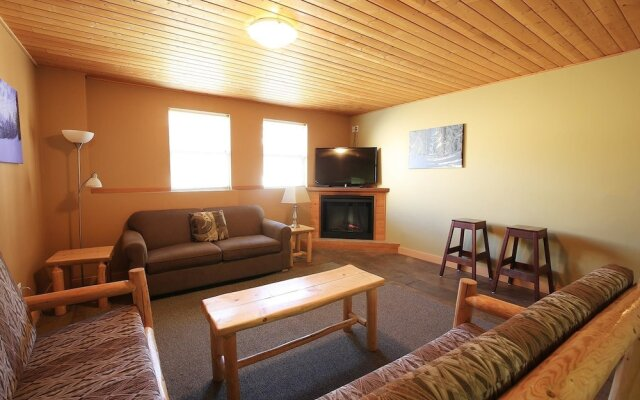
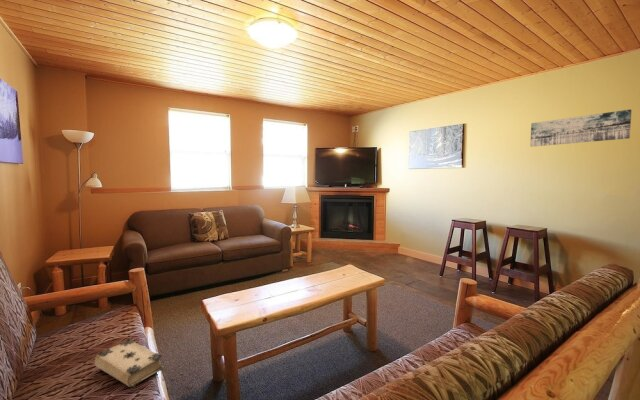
+ wall art (575, 130)
+ book (129, 361)
